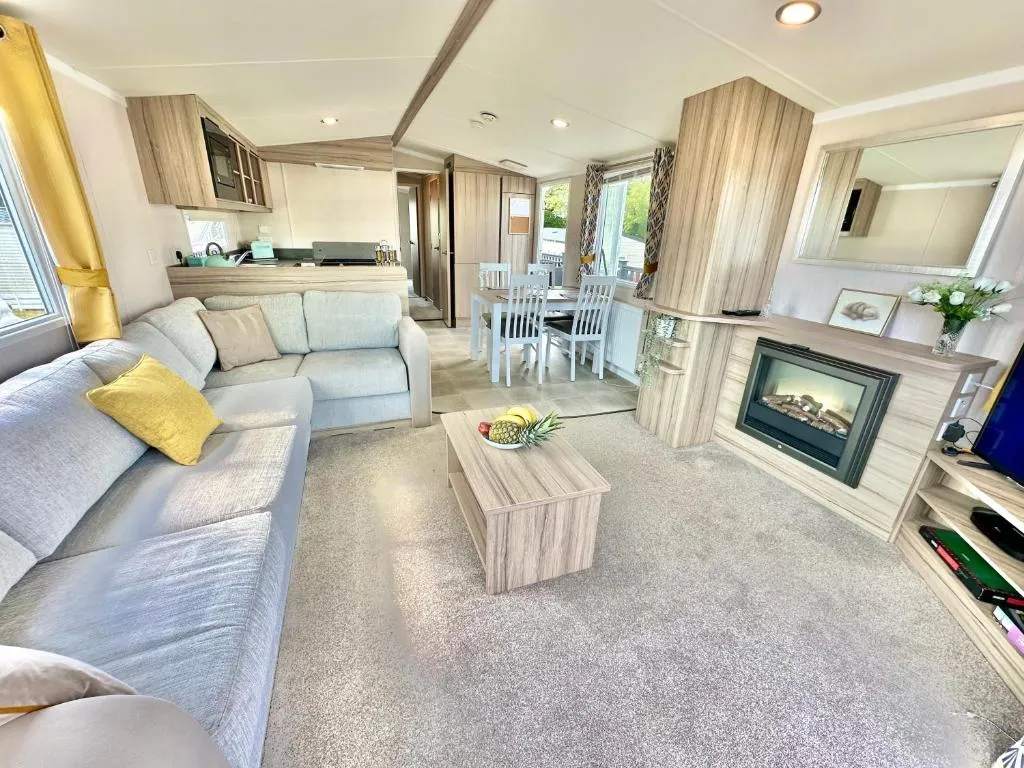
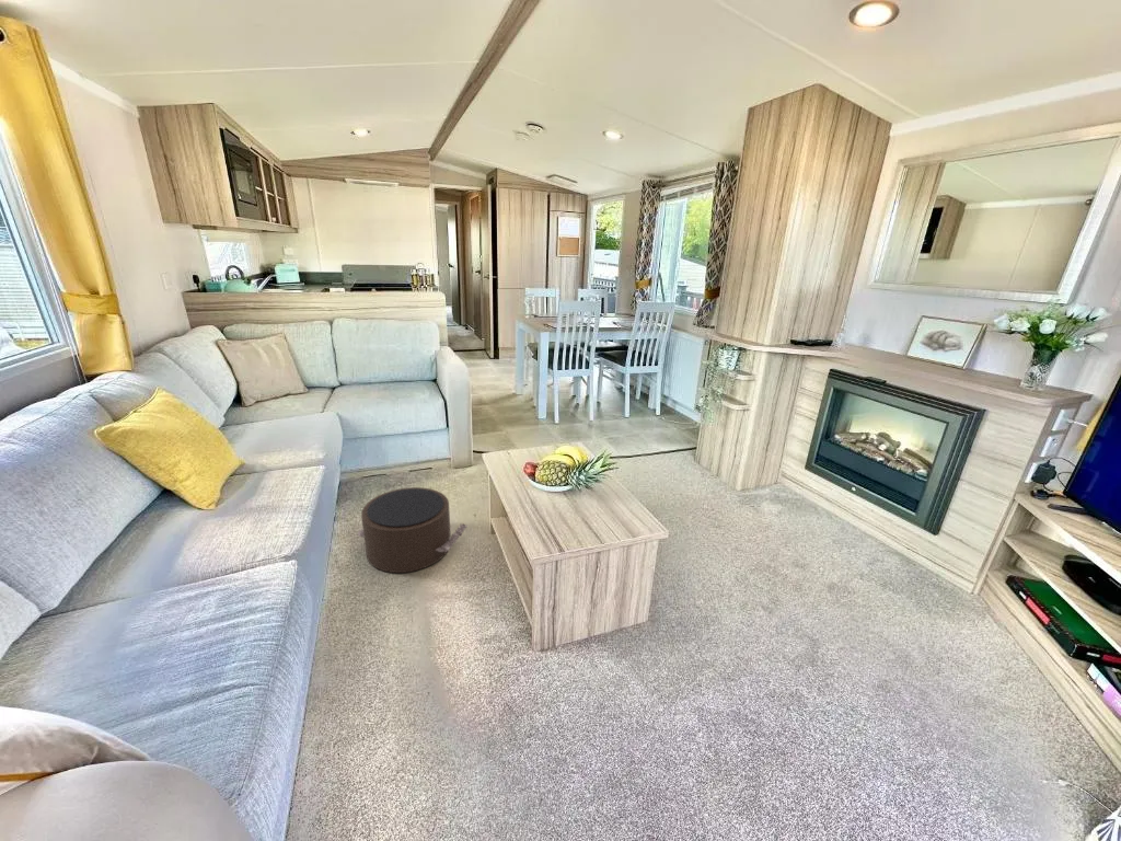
+ pouf (412, 522)
